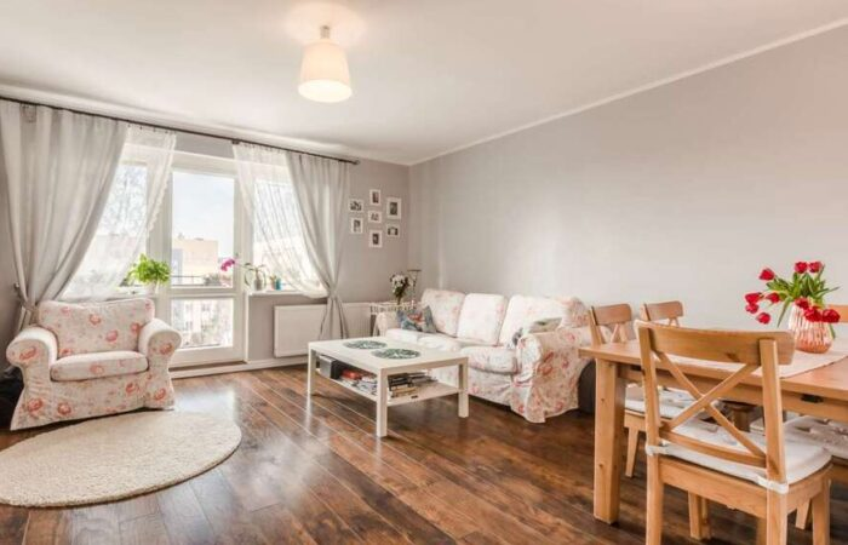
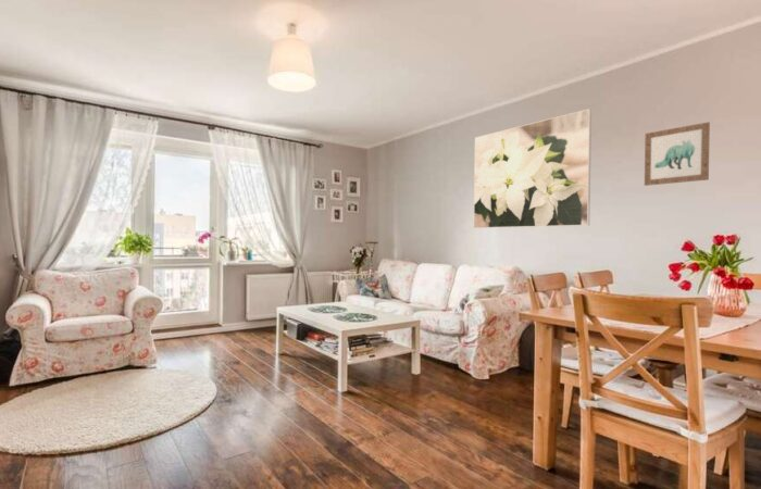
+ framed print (525, 176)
+ wall art (675, 155)
